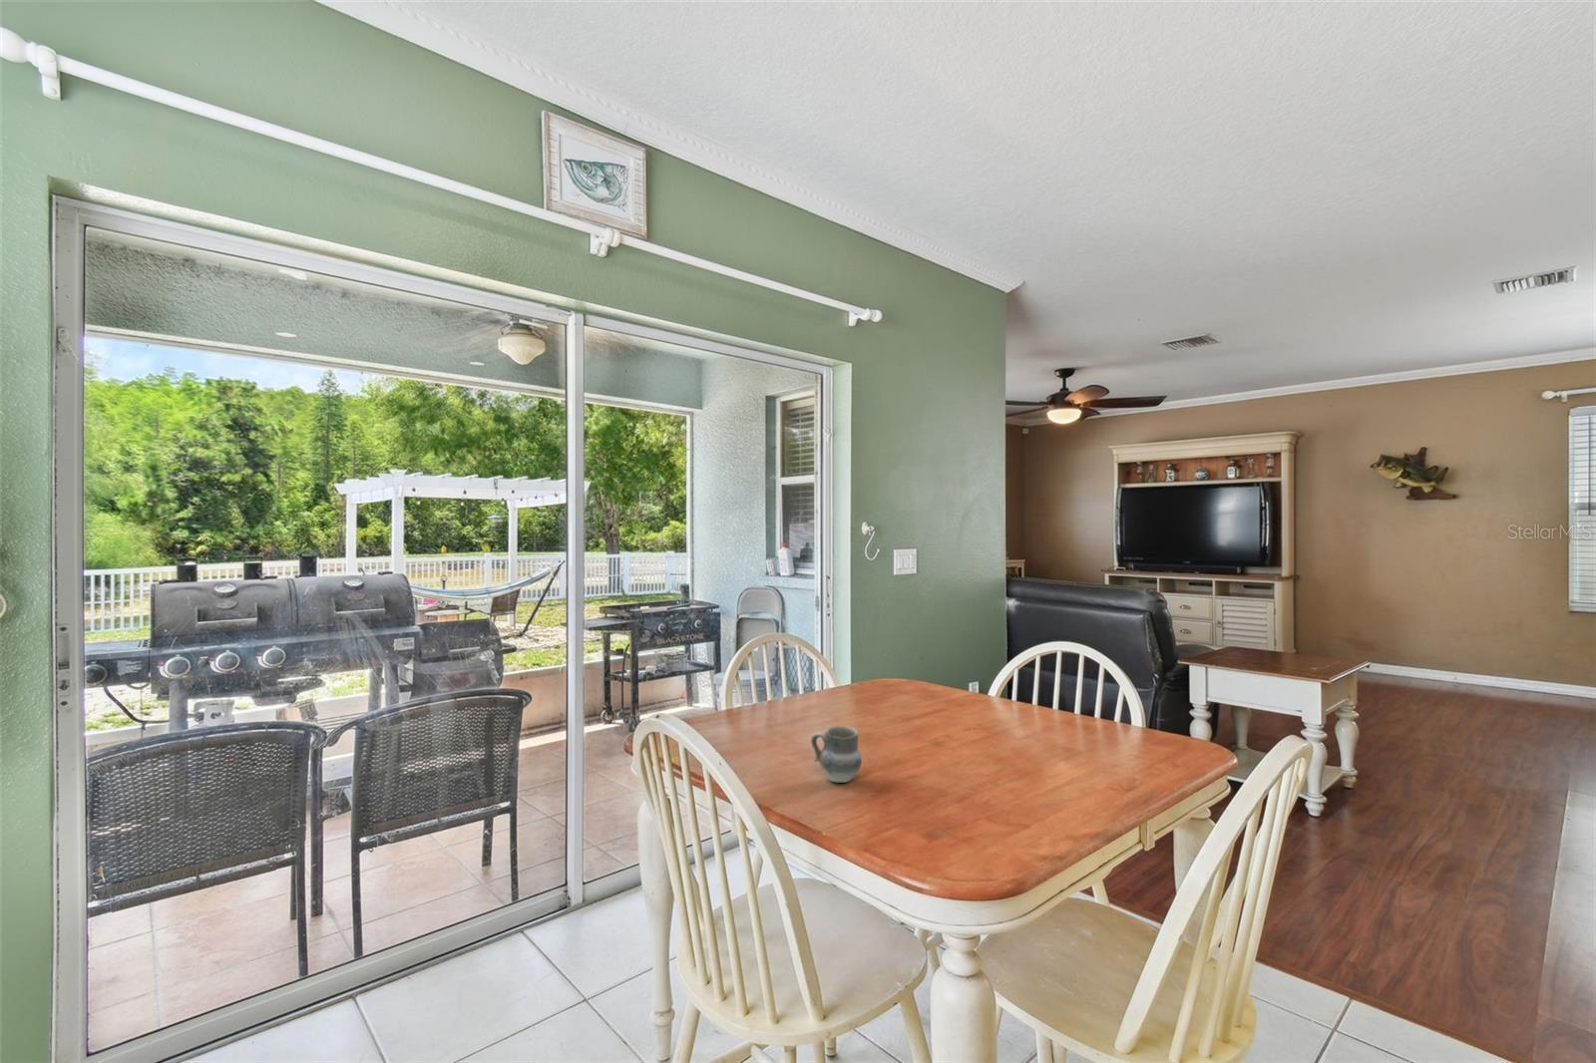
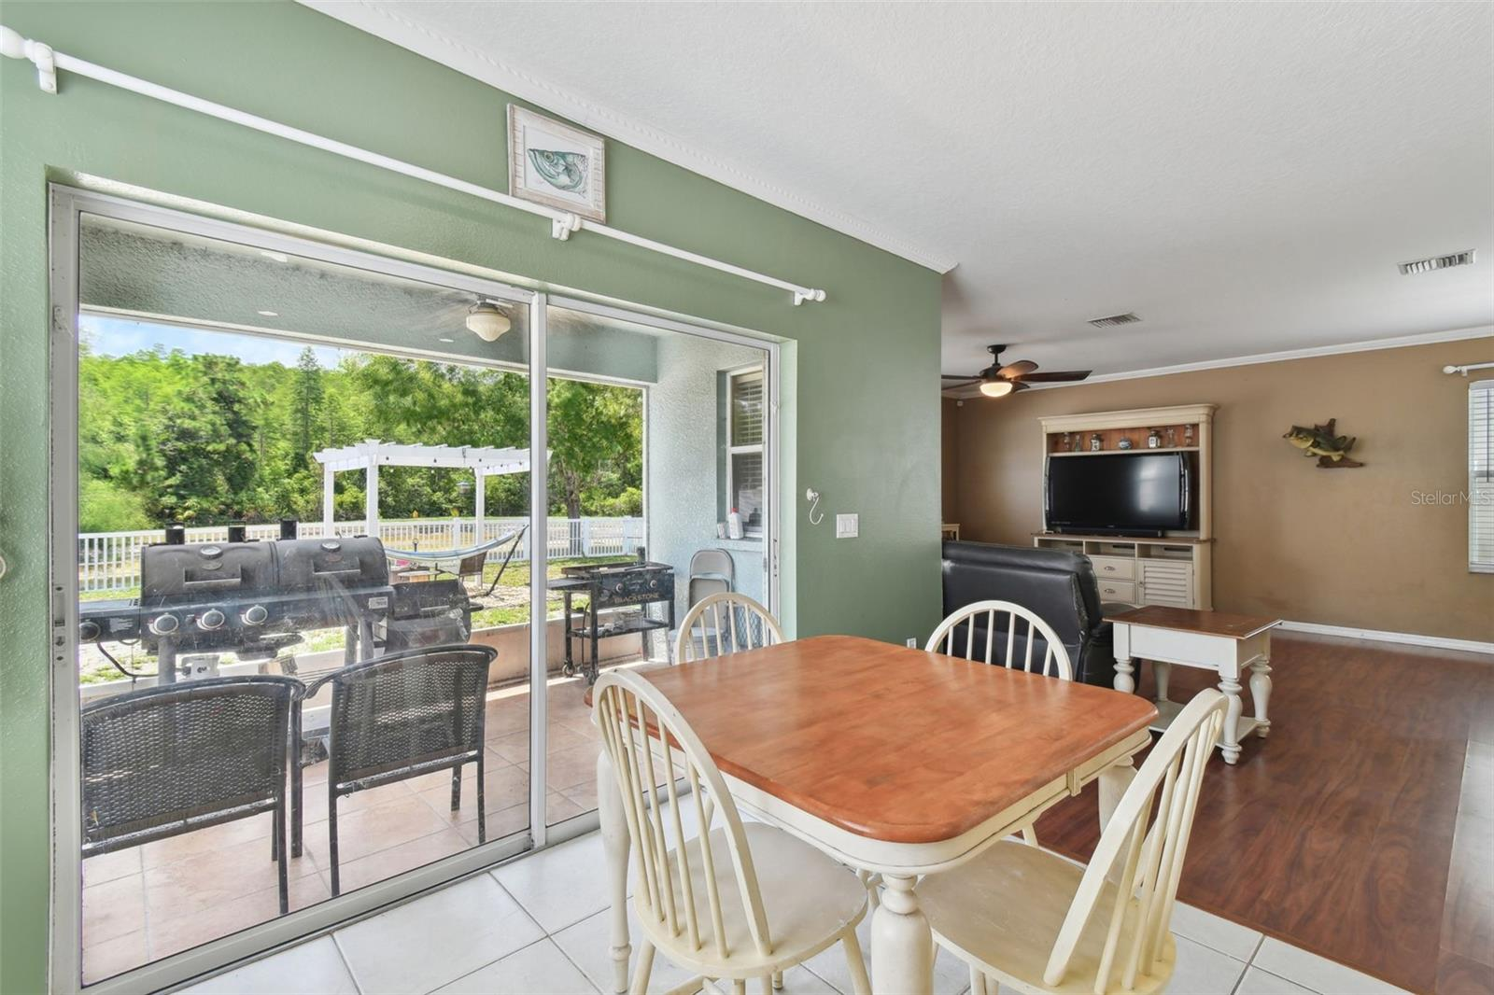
- cup (835, 753)
